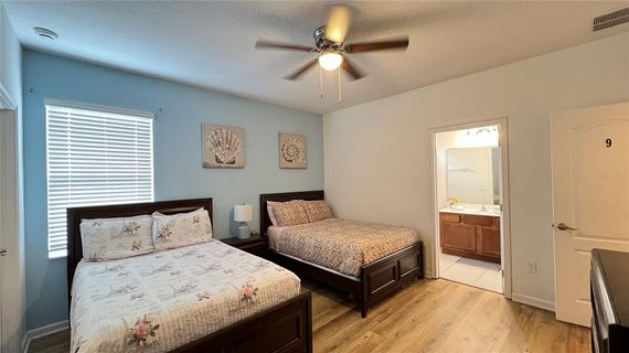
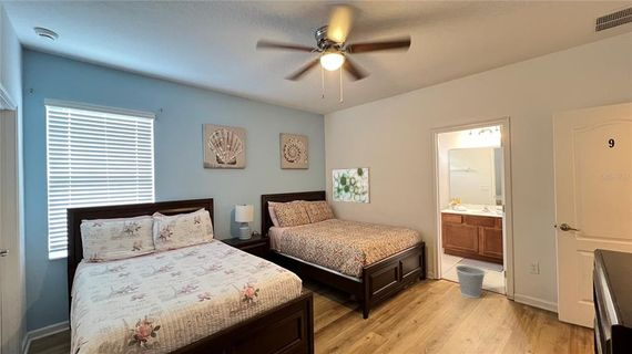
+ wastebasket (470, 281)
+ wall art (348, 185)
